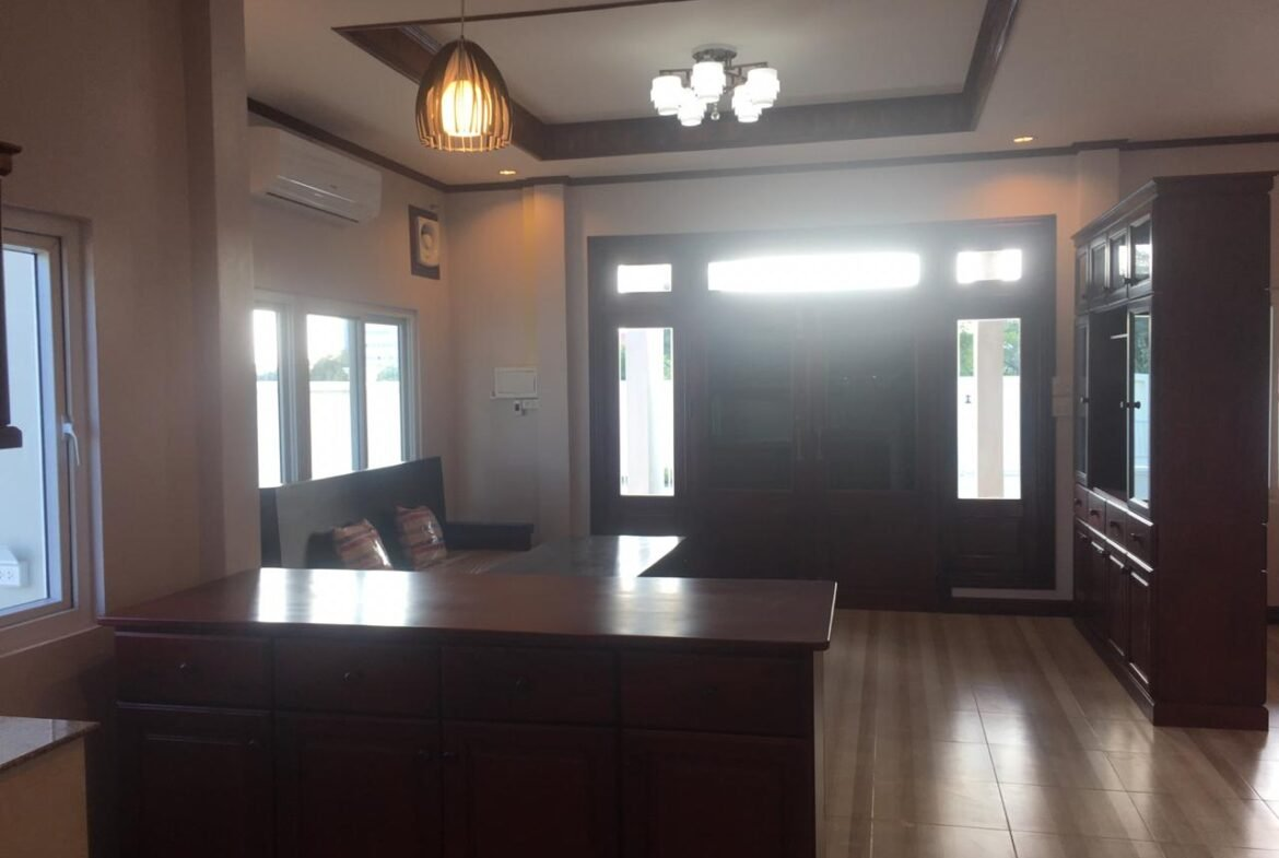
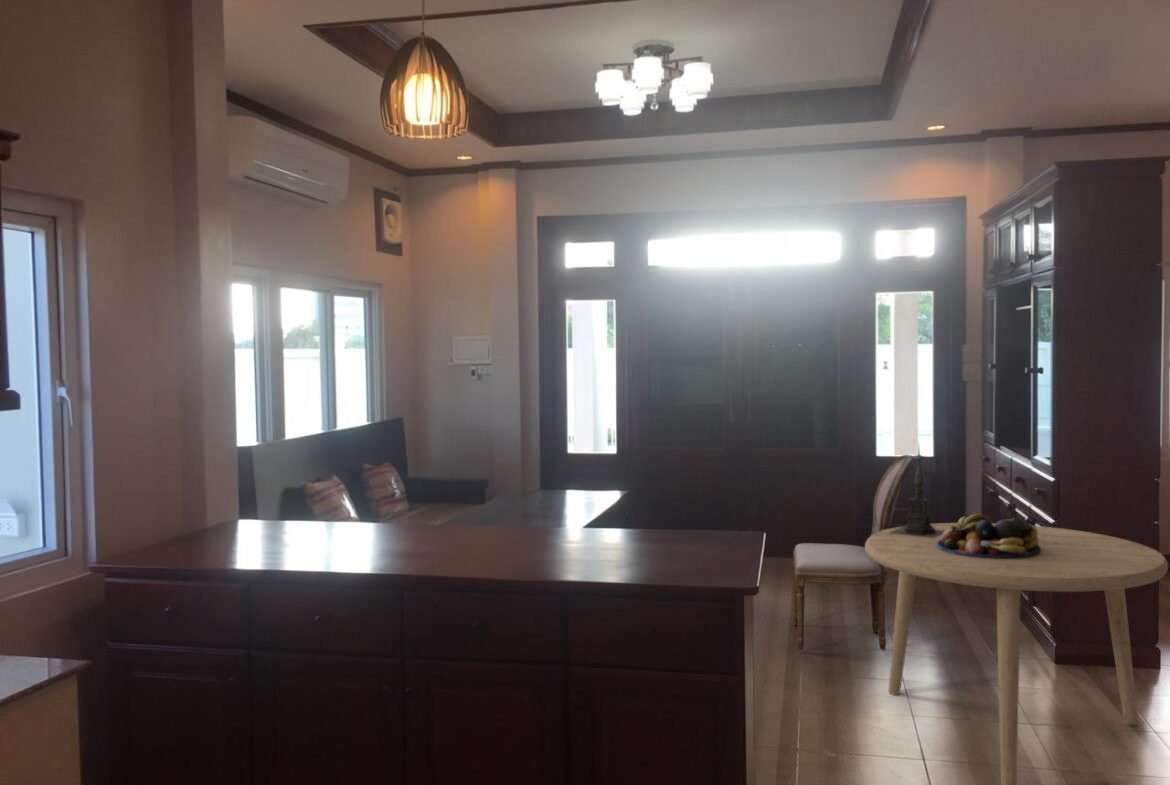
+ dining table (1007, 640)
+ dining chair (839, 547)
+ fruit bowl (986, 530)
+ candle holder (918, 487)
